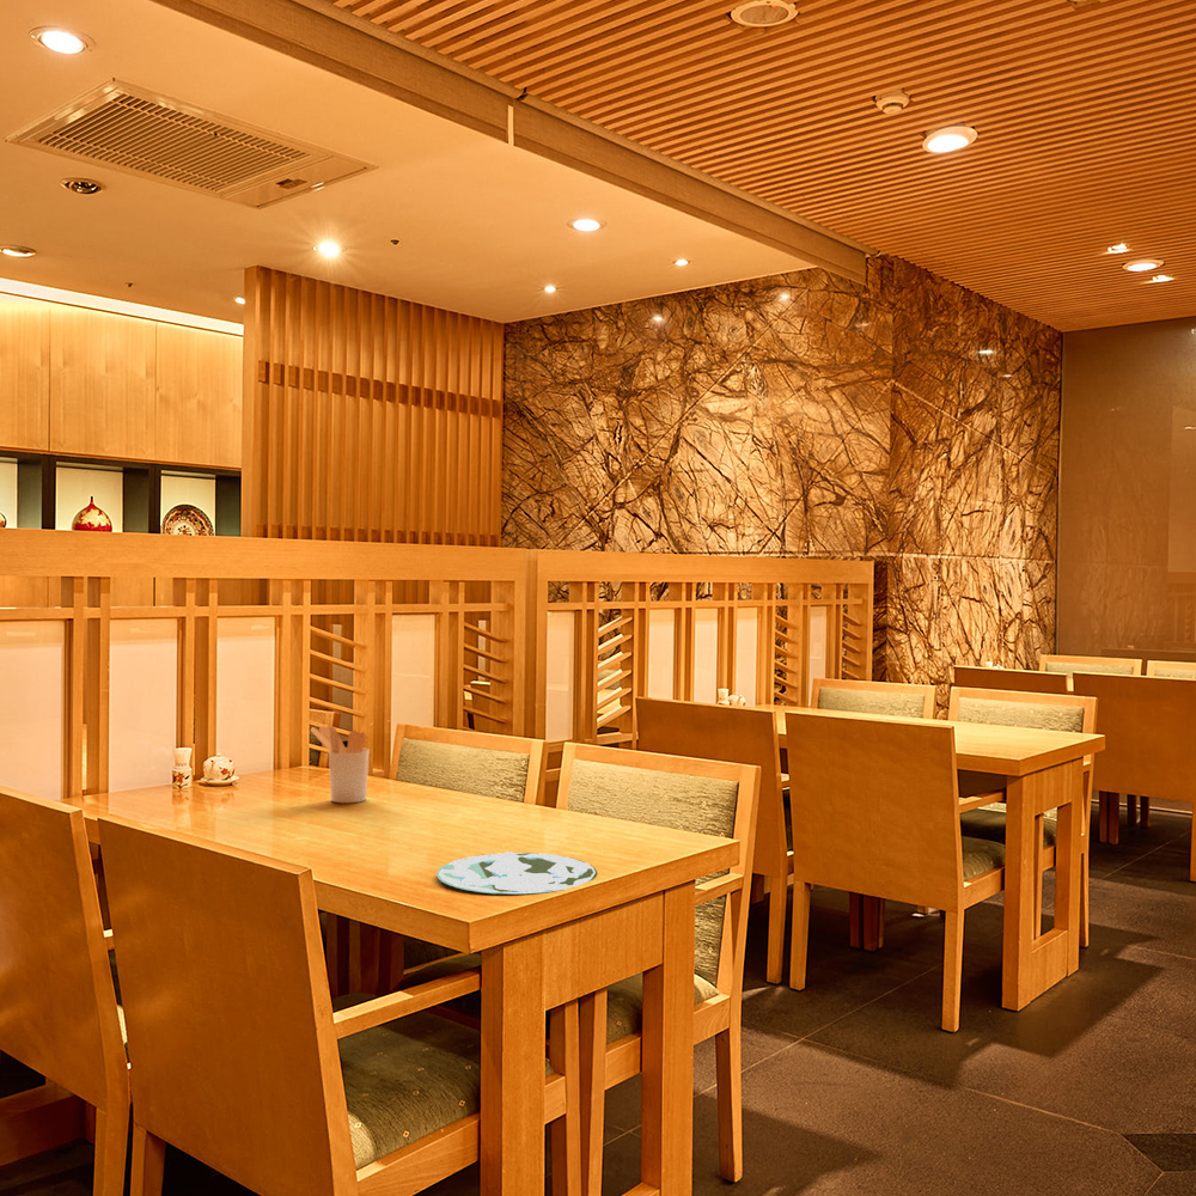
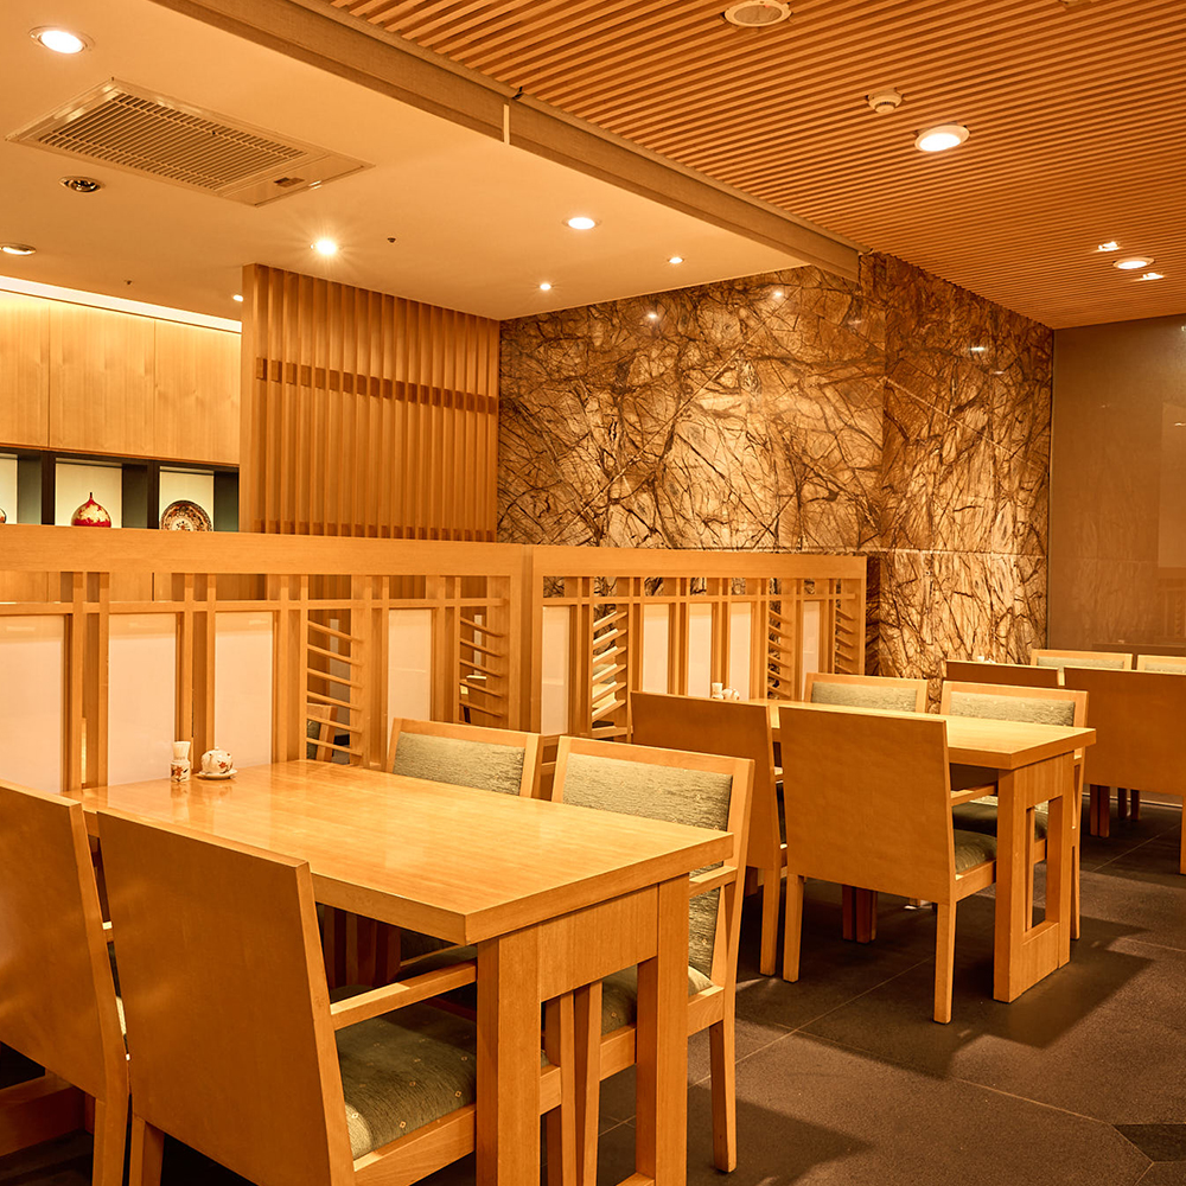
- plate (517, 865)
- utensil holder (340, 762)
